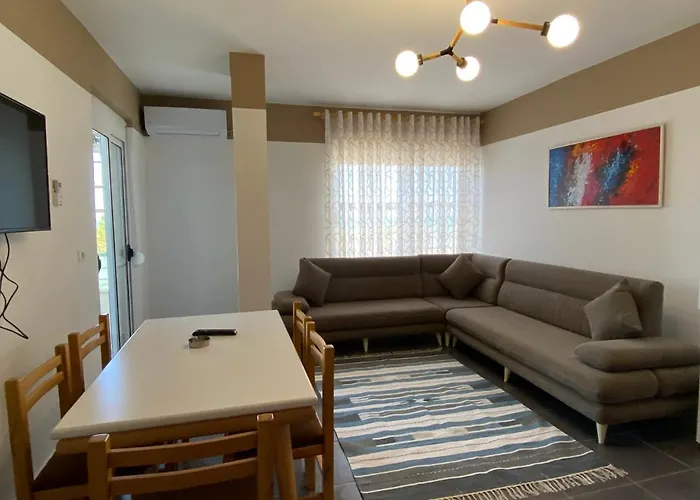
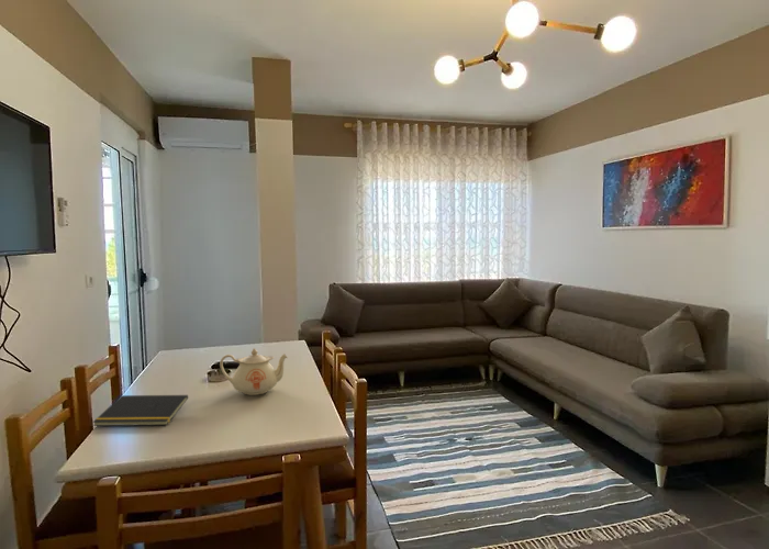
+ notepad (143, 410)
+ teapot (254, 369)
